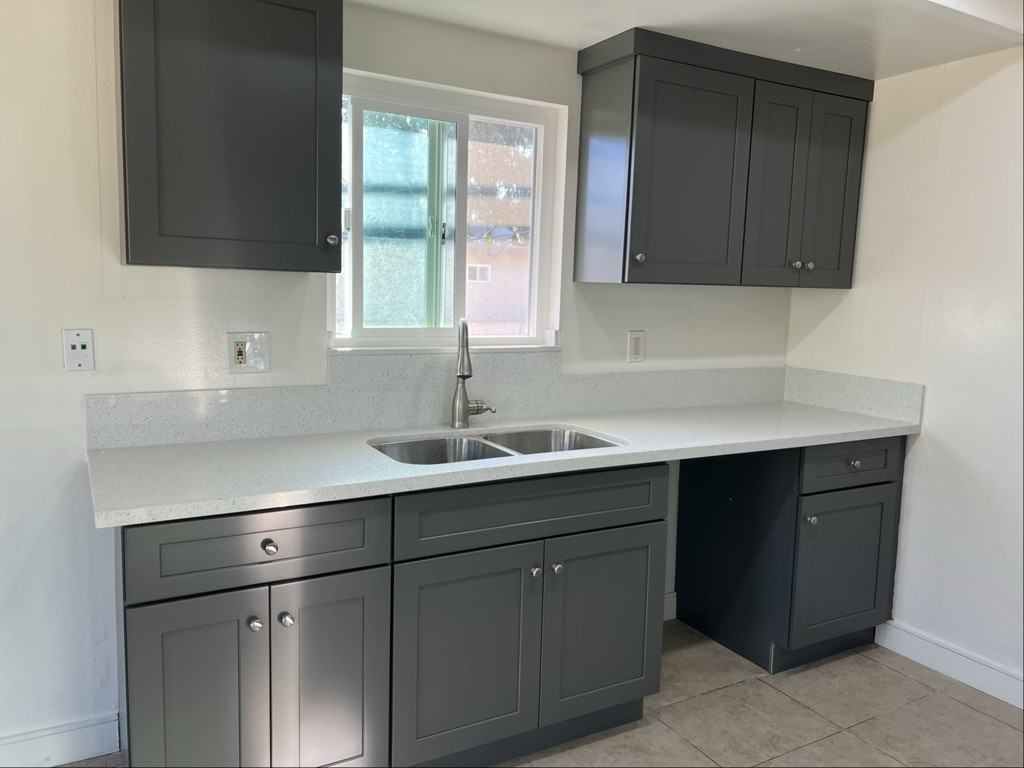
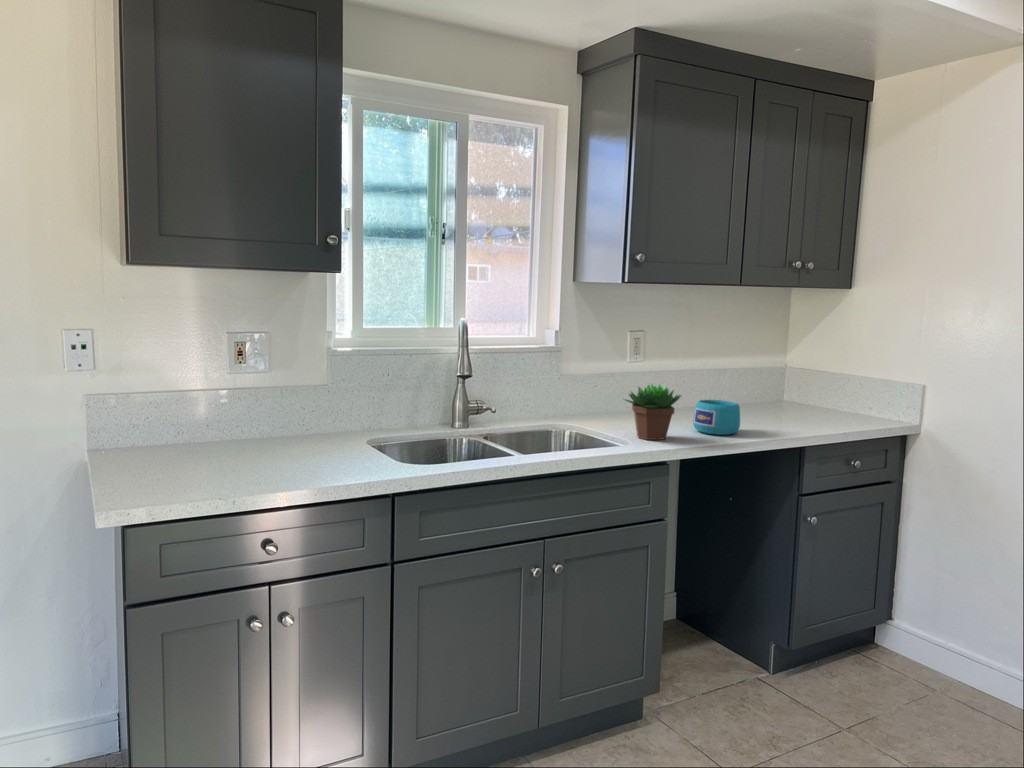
+ cup (720, 416)
+ succulent plant (653, 410)
